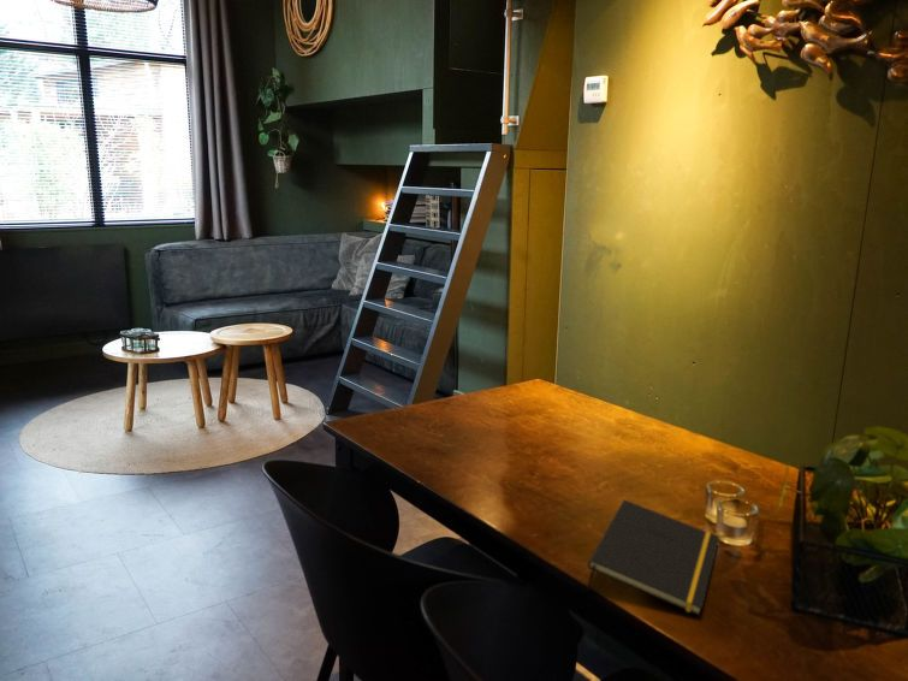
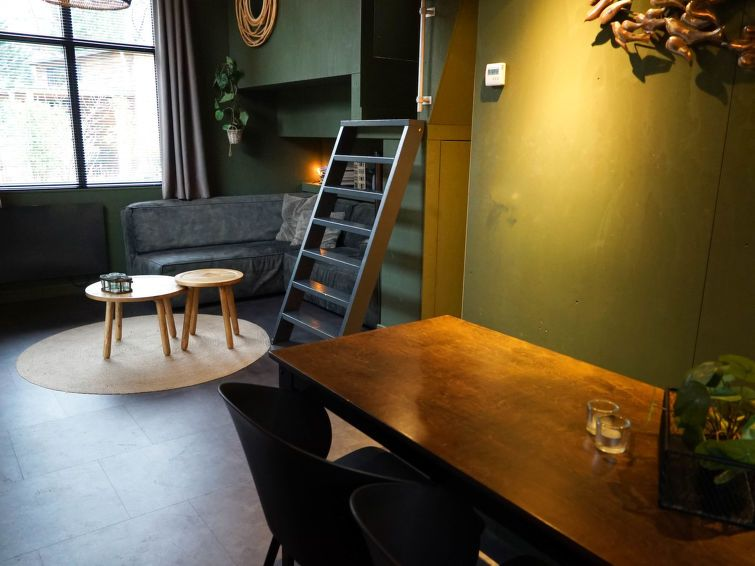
- notepad (657, 551)
